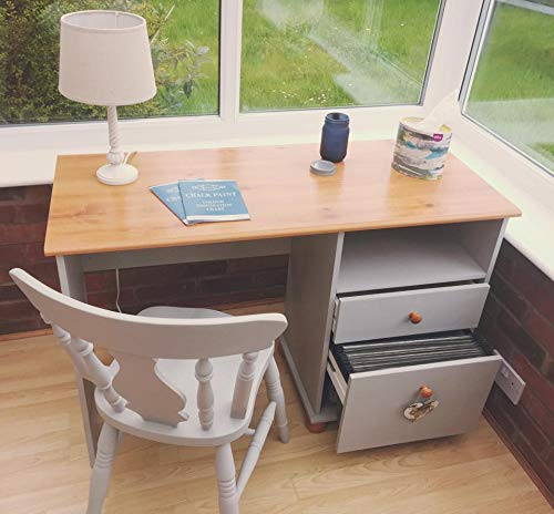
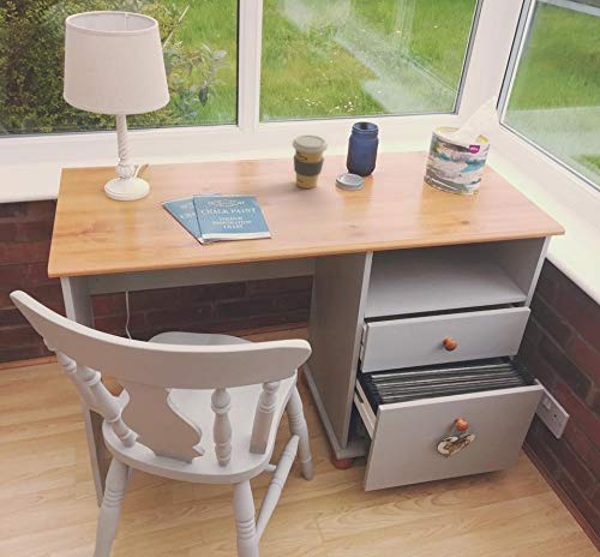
+ coffee cup (308, 162)
